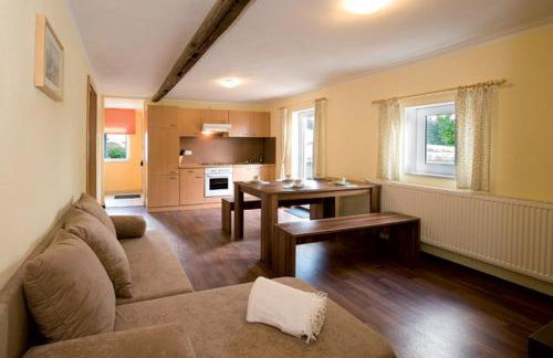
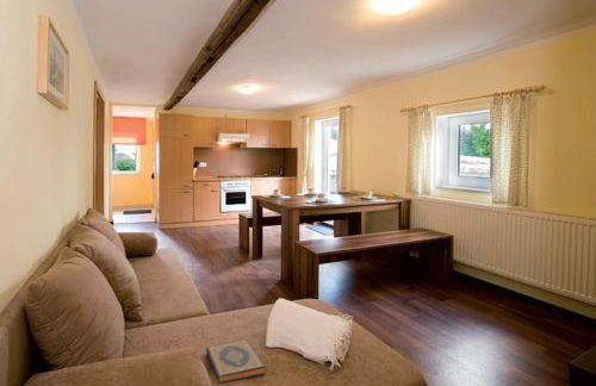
+ hardback book (234, 359)
